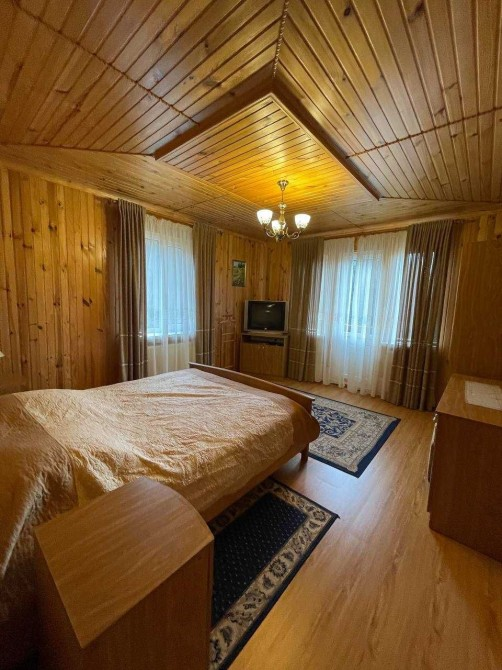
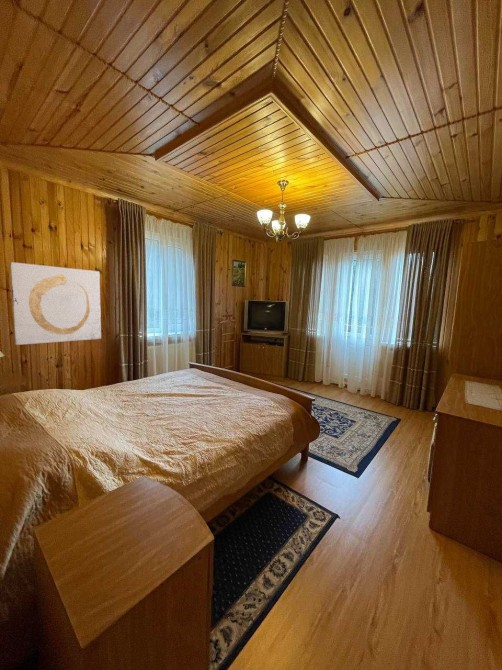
+ wall art (60, 305)
